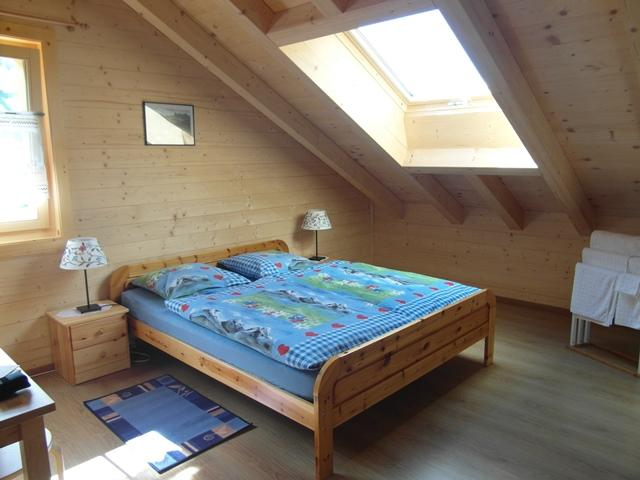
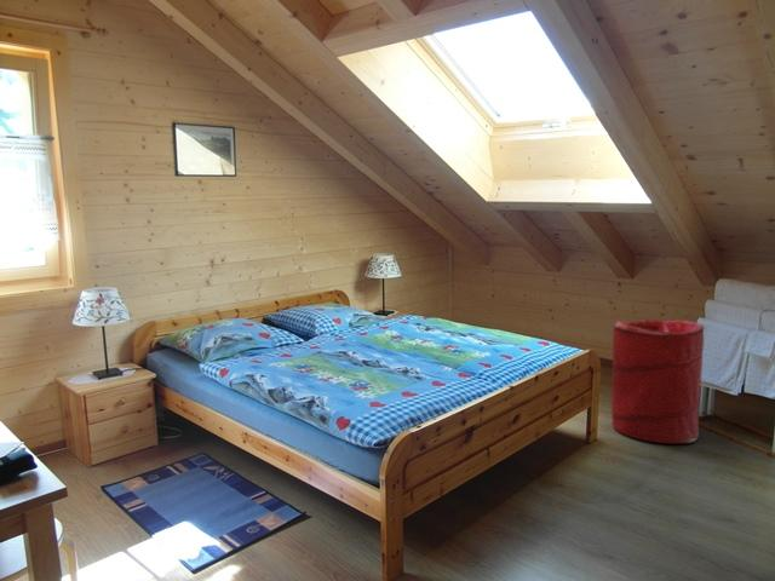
+ laundry hamper (655, 375)
